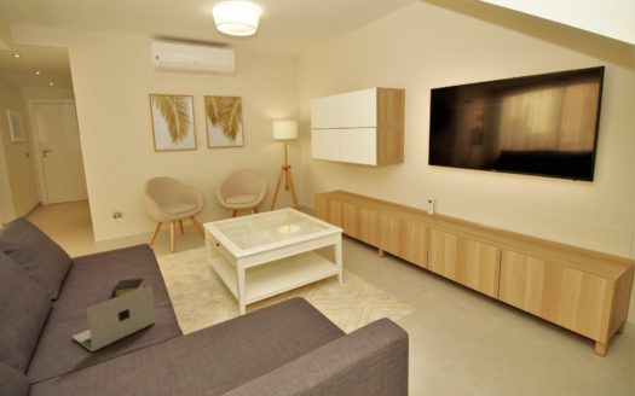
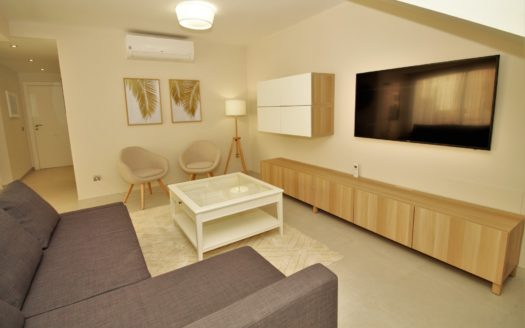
- book (128, 287)
- laptop (112, 310)
